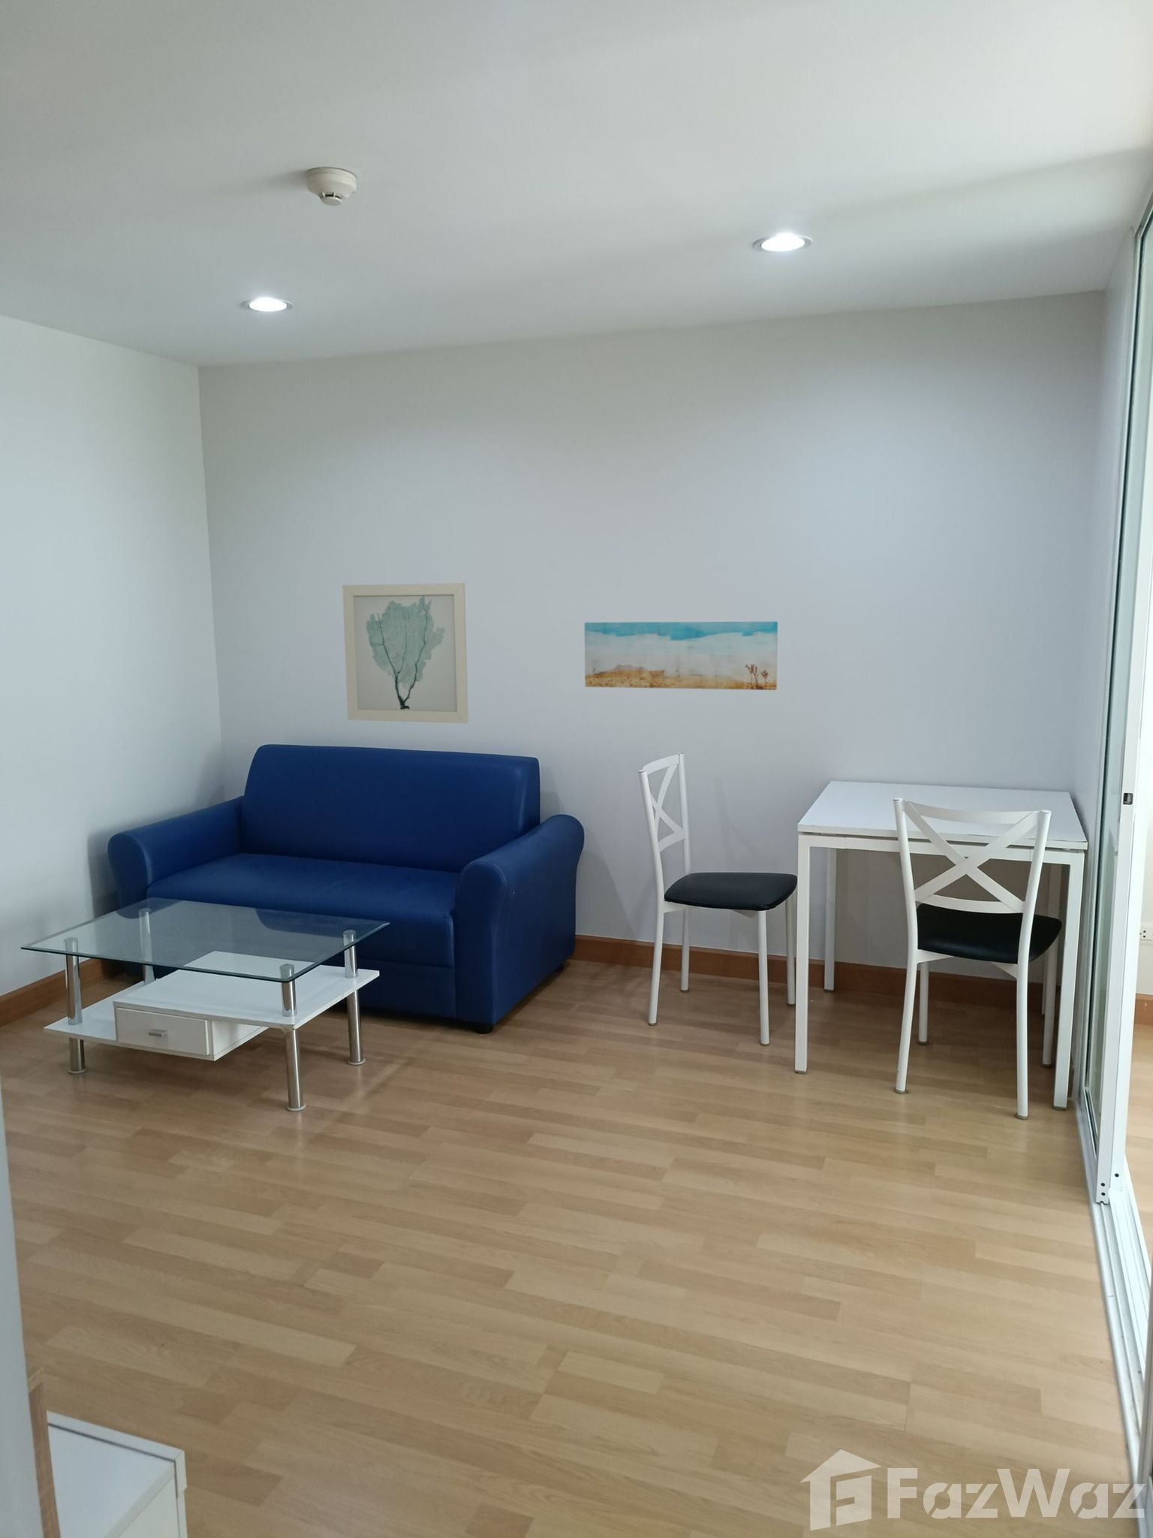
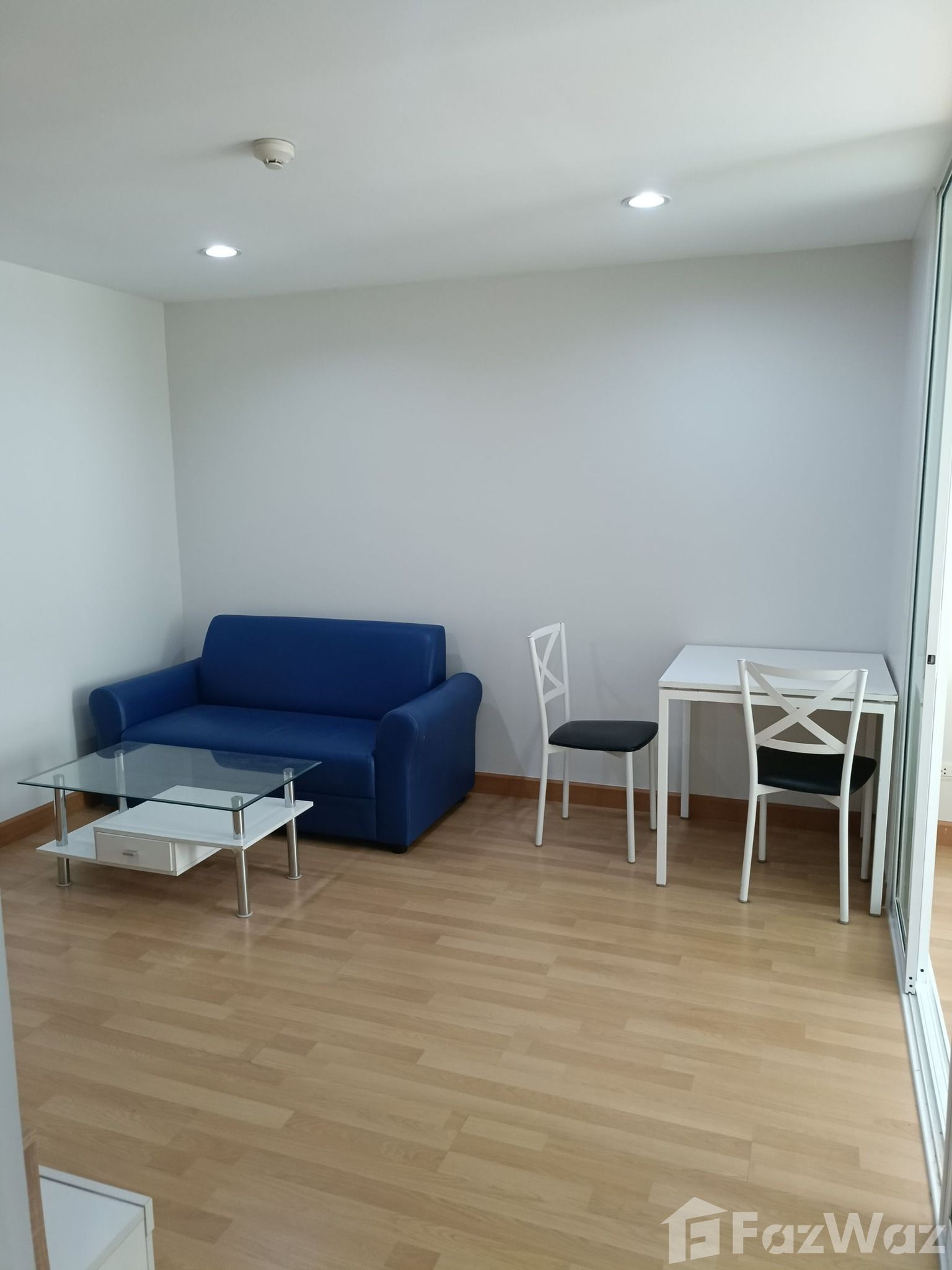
- wall art (405, 653)
- wall art (678, 655)
